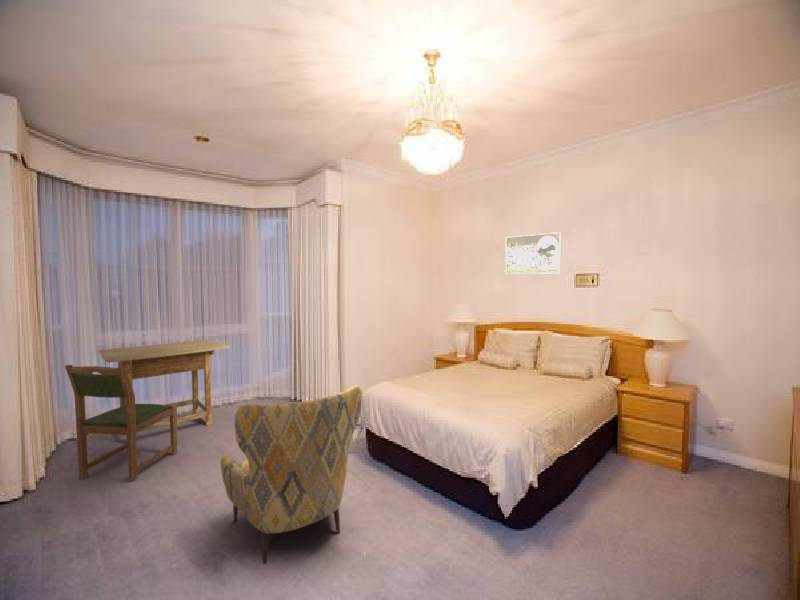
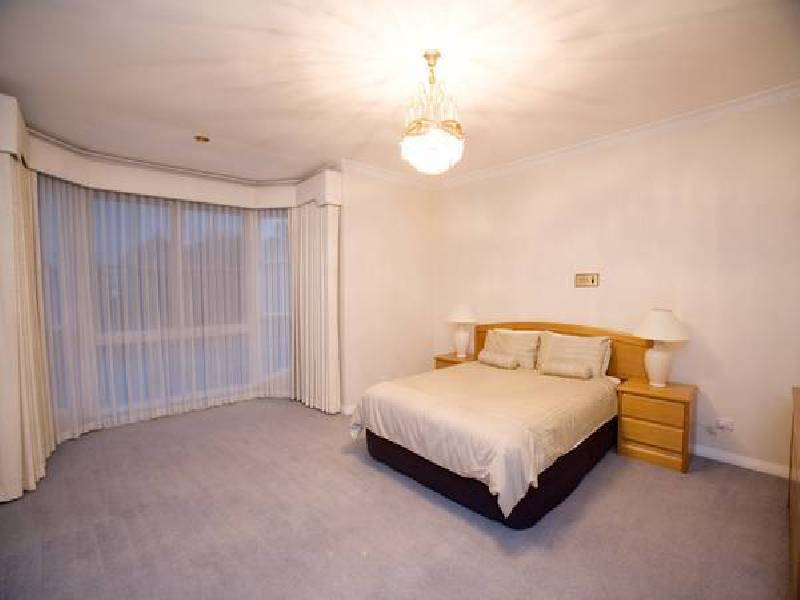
- desk (166, 374)
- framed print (531, 254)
- dining chair (126, 413)
- armchair (293, 458)
